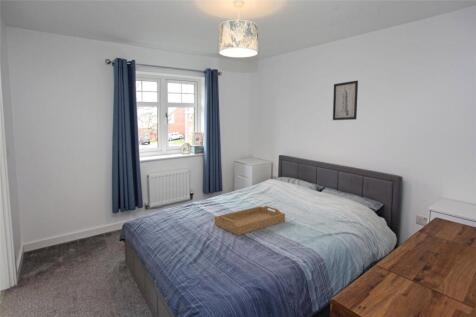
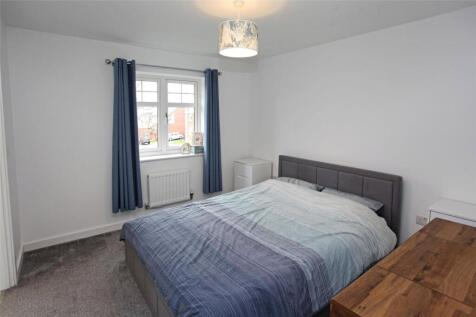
- serving tray (250, 217)
- wall art (344, 101)
